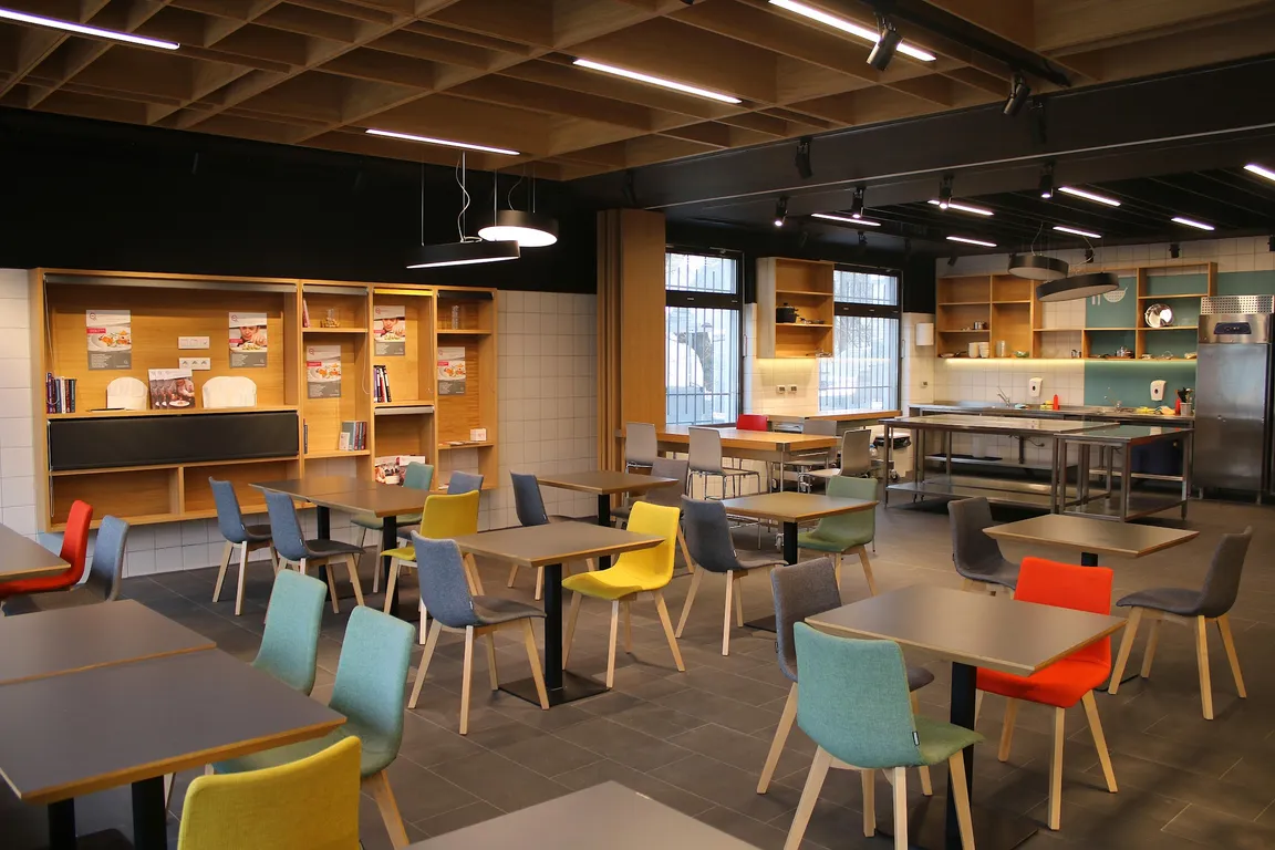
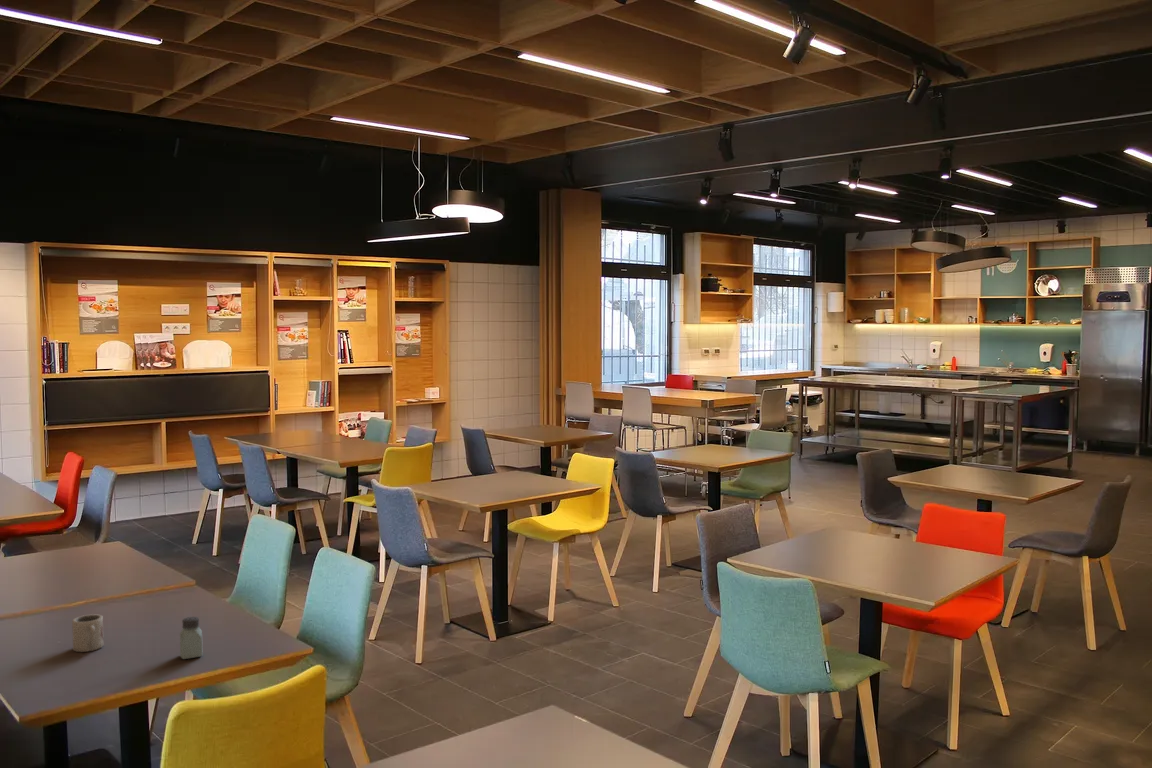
+ saltshaker (191, 637)
+ cup (89, 634)
